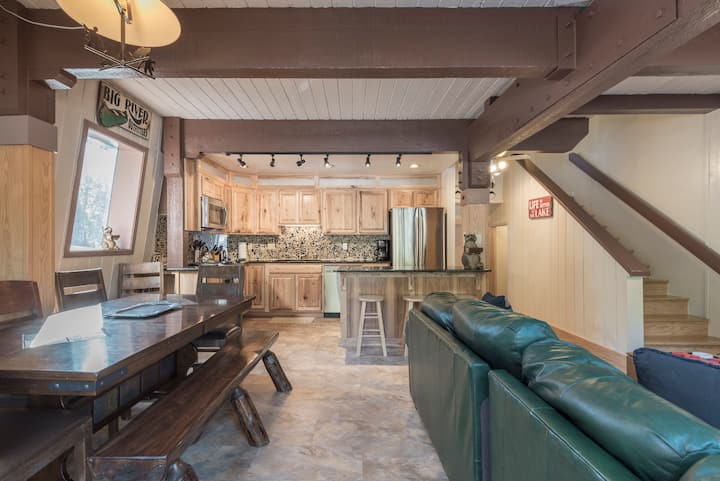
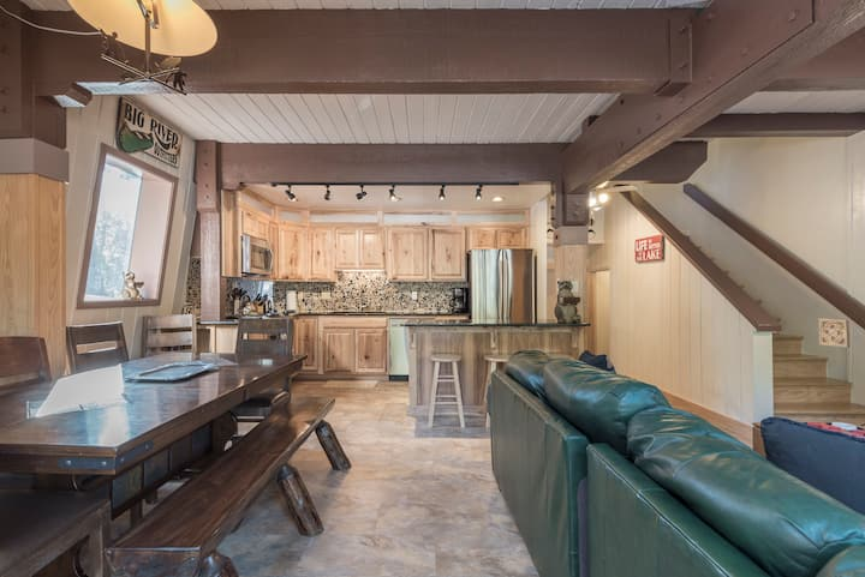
+ wall ornament (834, 332)
